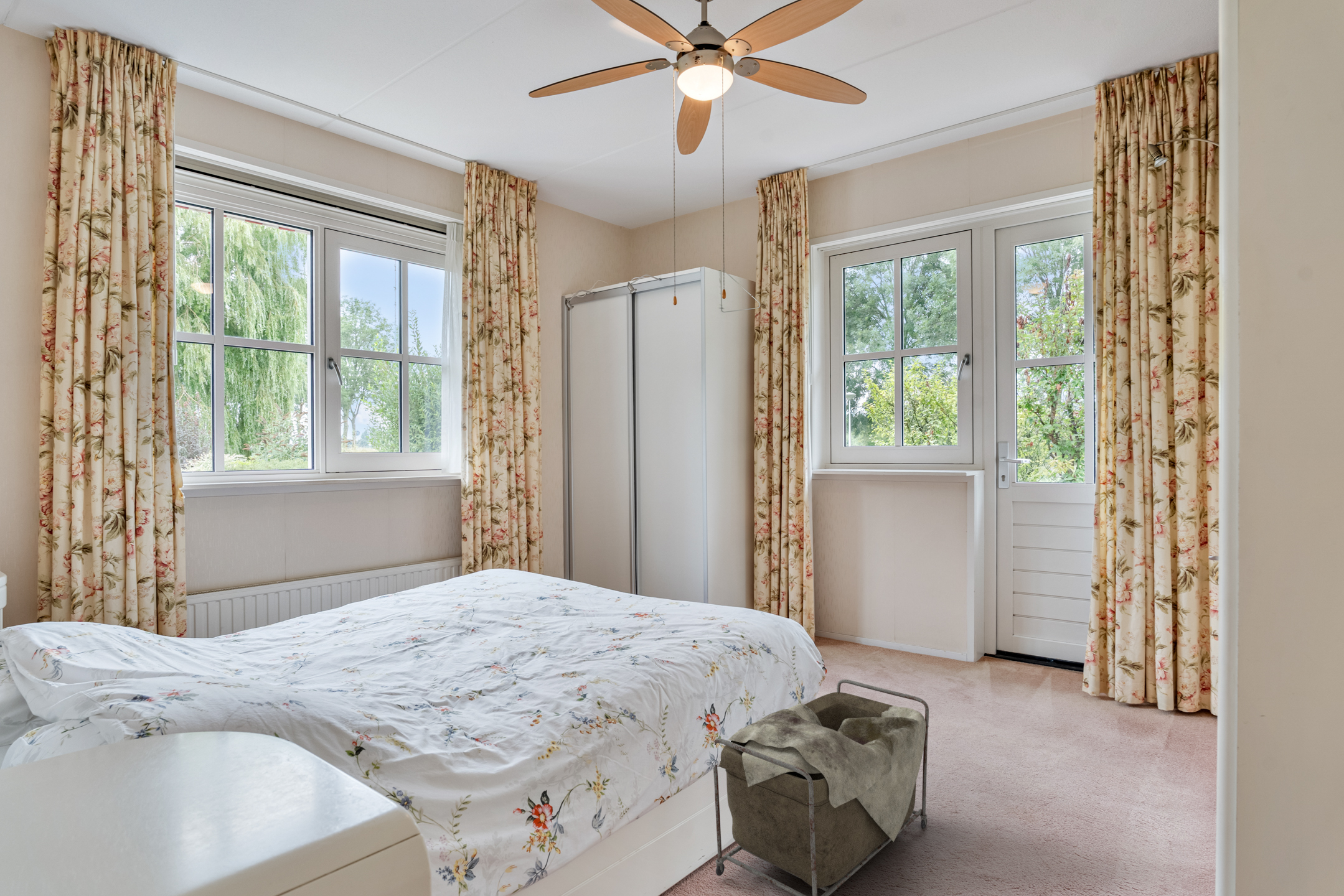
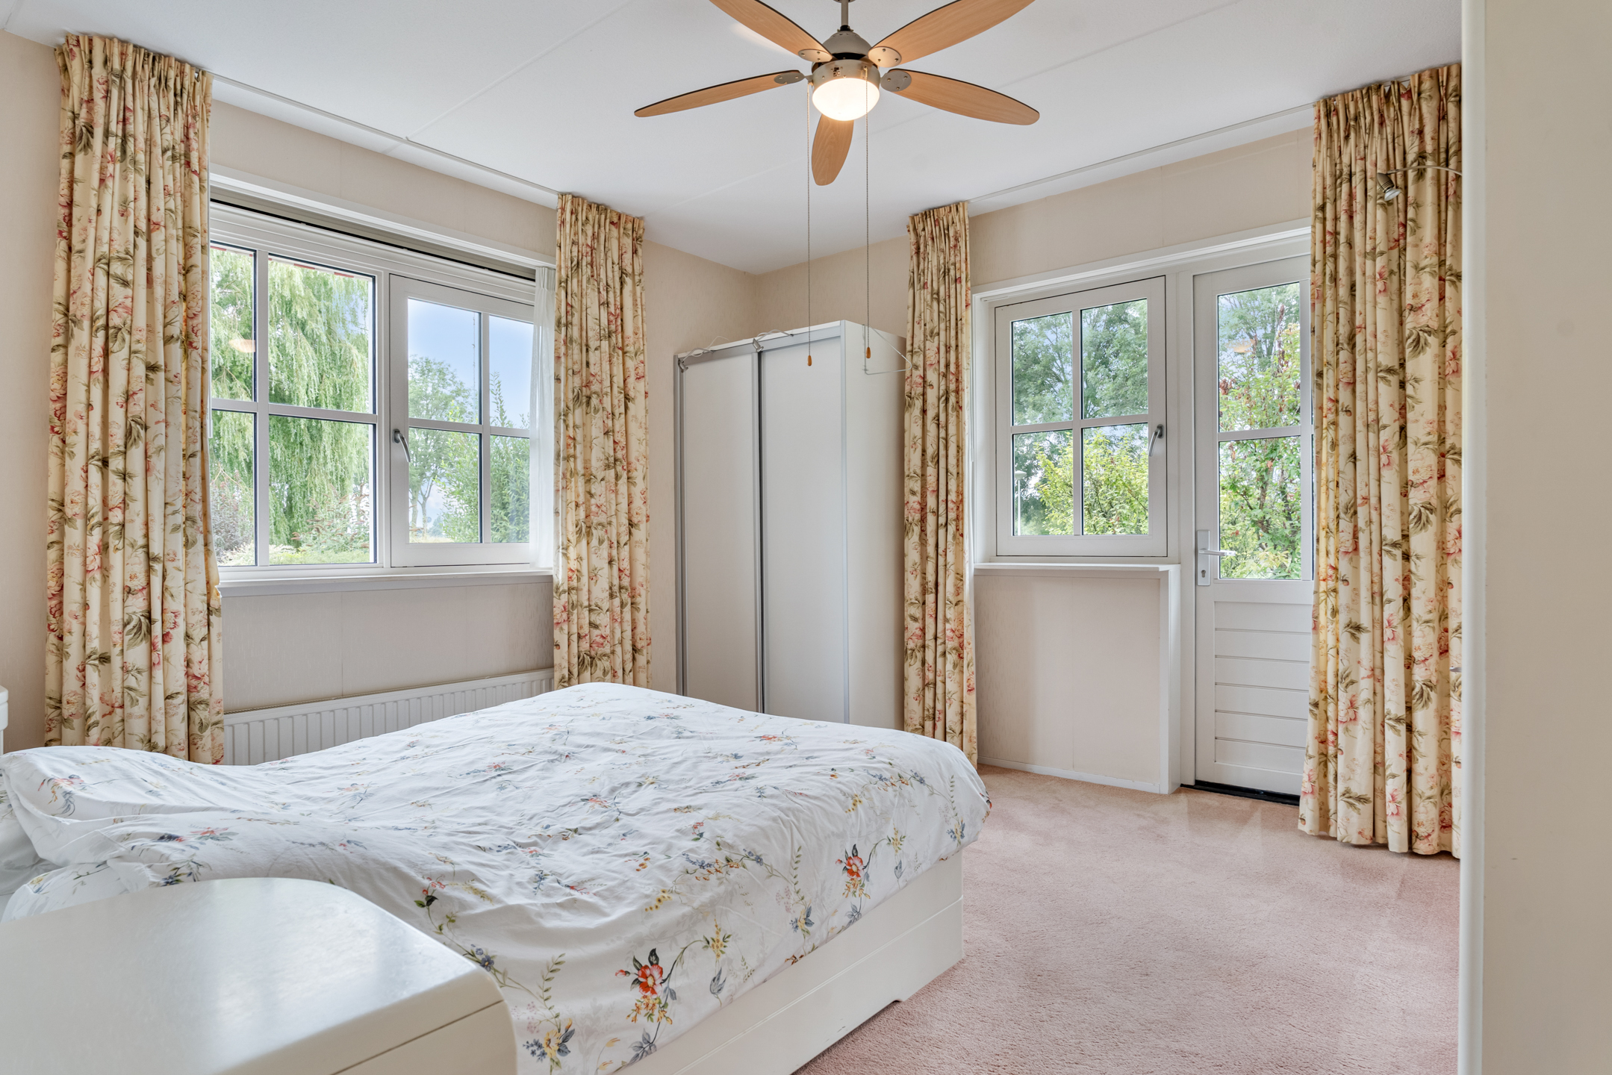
- laundry basket (827, 780)
